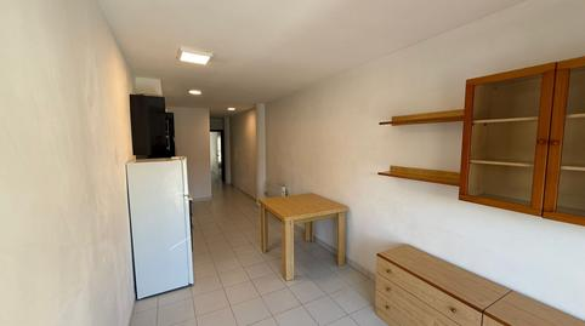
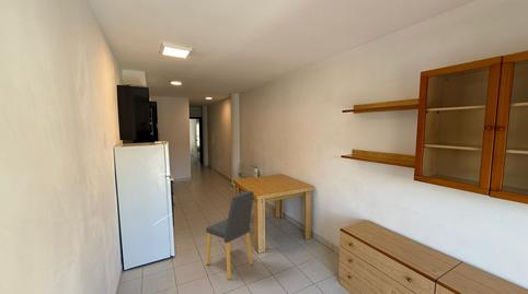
+ dining chair (229, 227)
